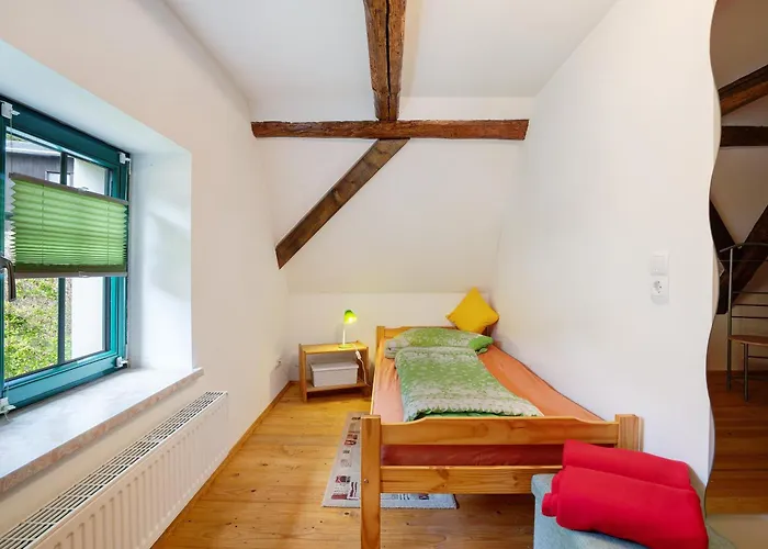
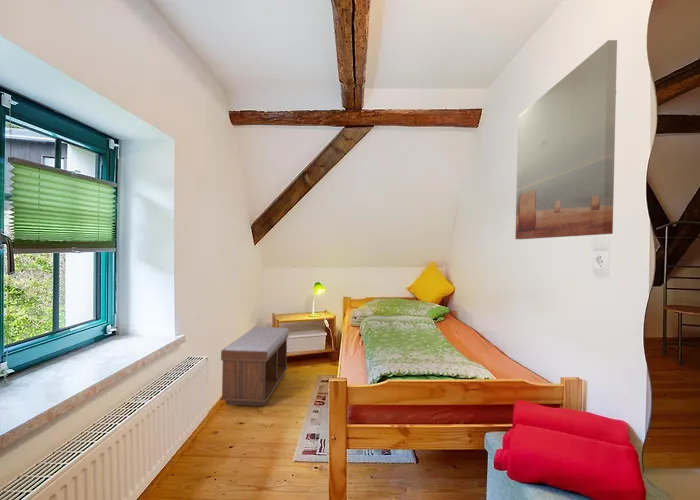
+ wall art (555, 162)
+ bench (259, 361)
